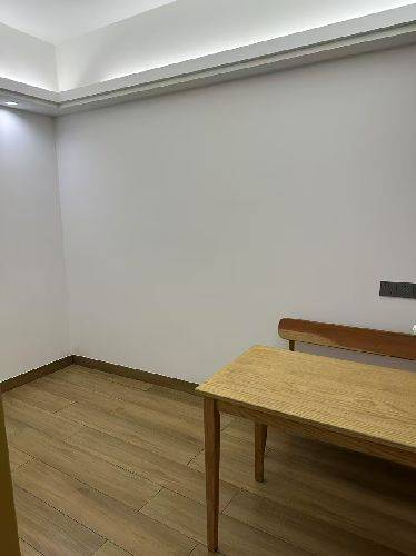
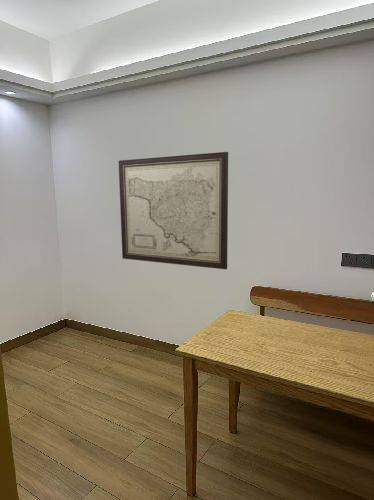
+ wall art (169, 211)
